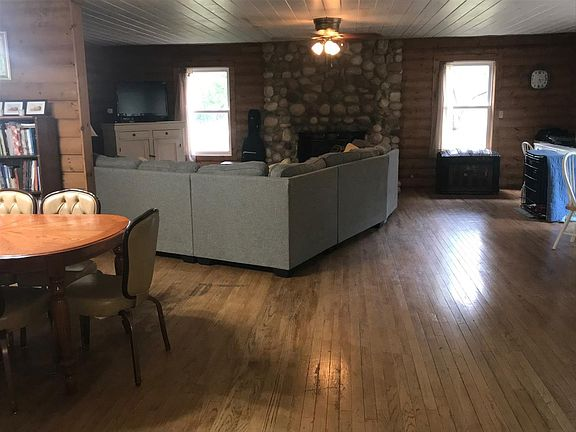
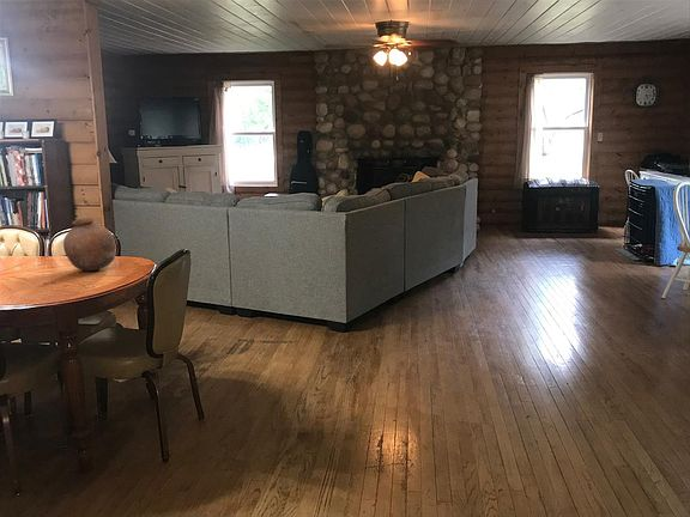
+ pottery (89, 244)
